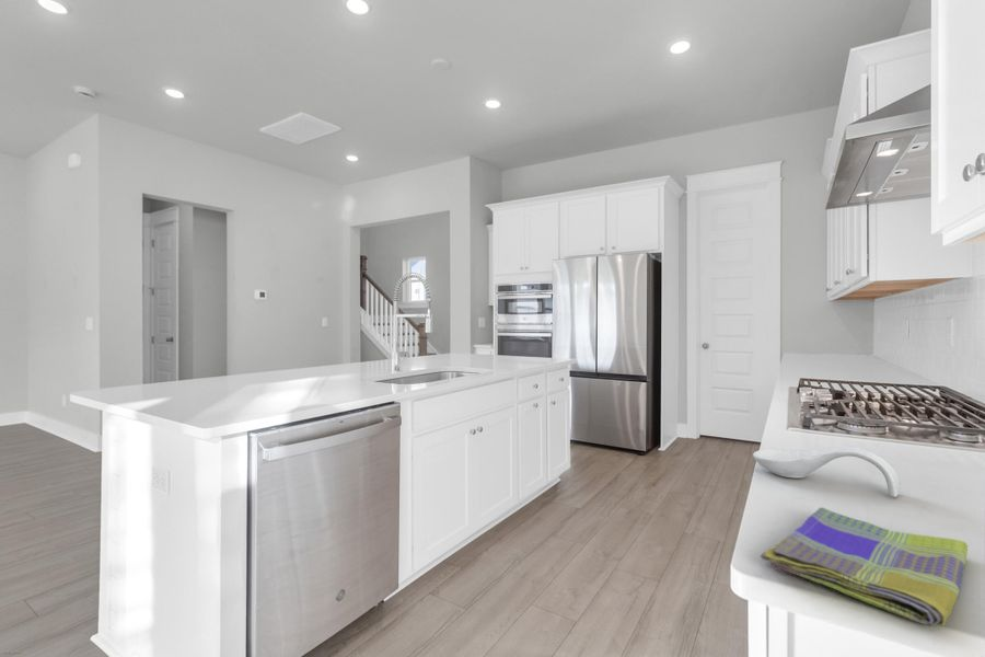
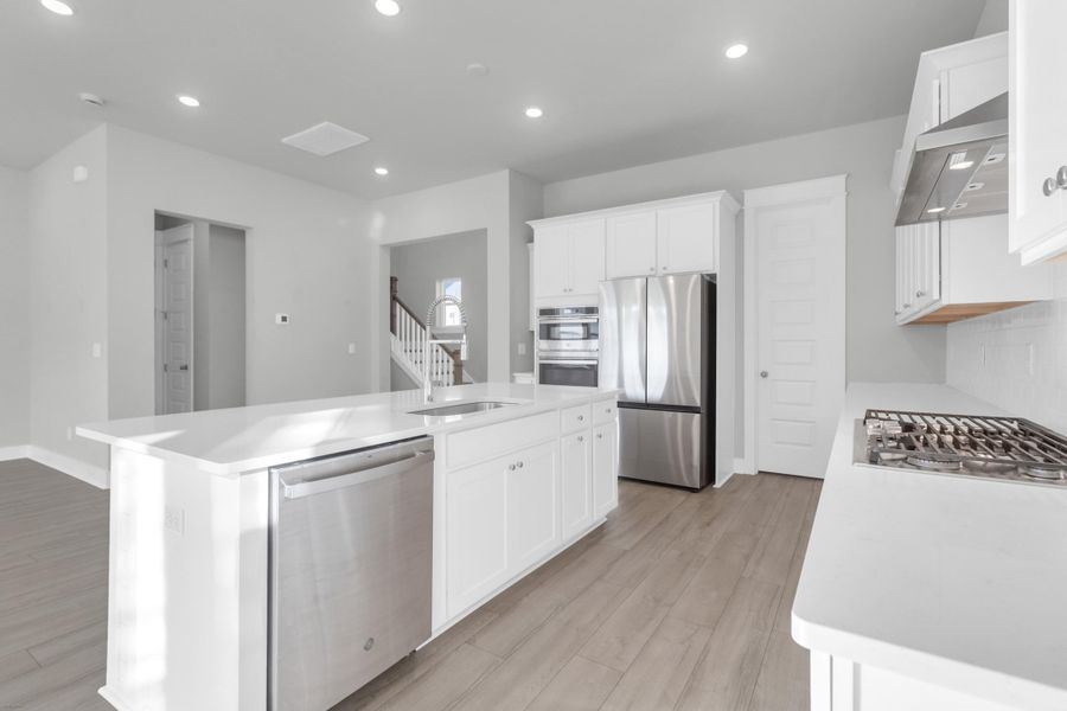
- dish towel (867, 553)
- spoon rest (820, 461)
